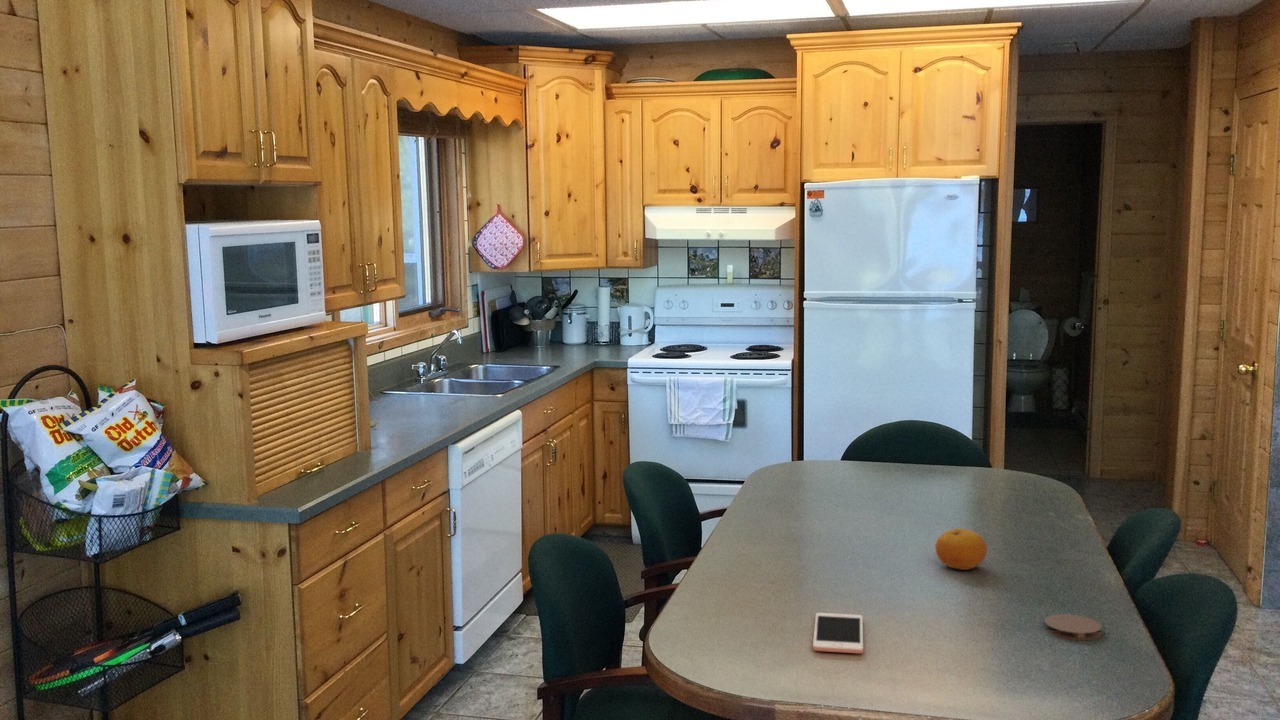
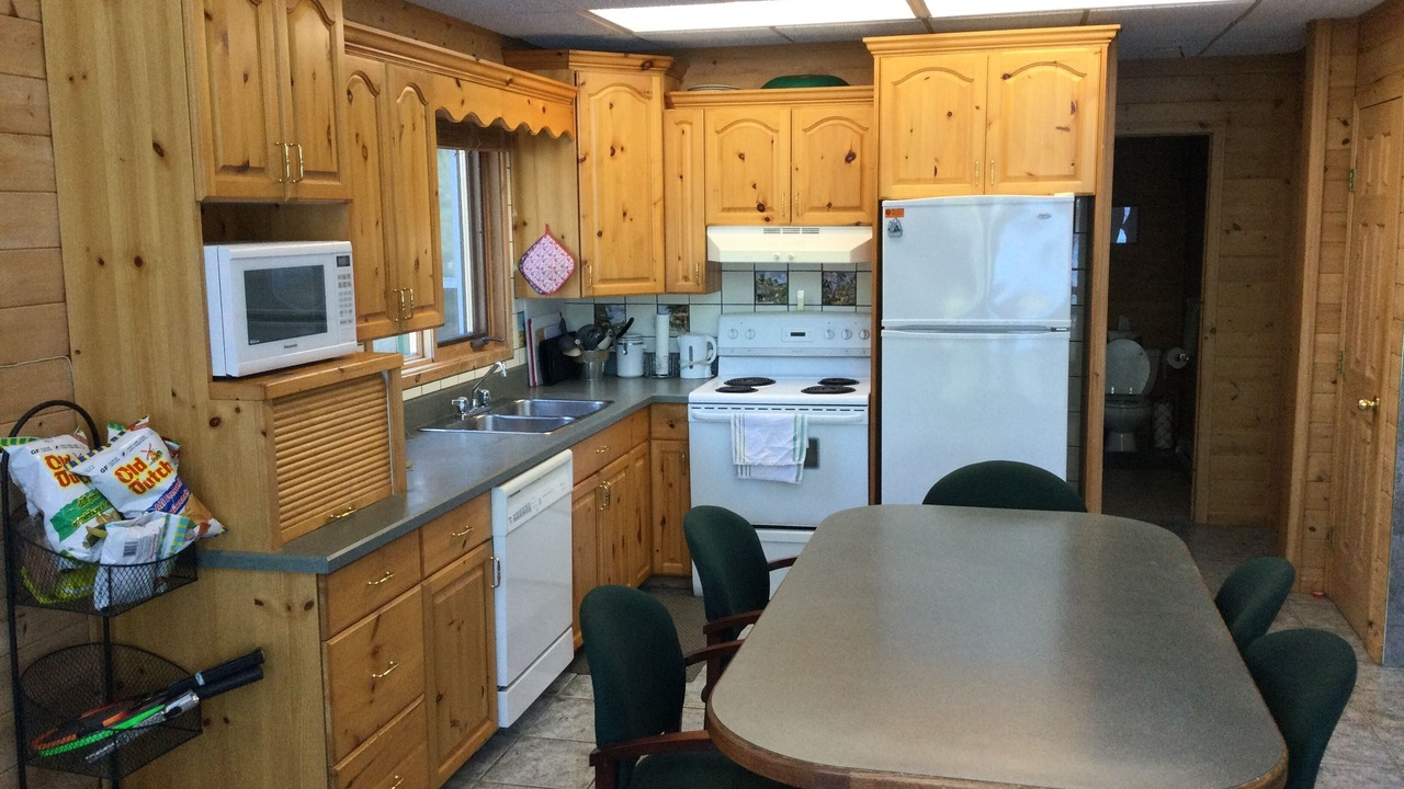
- fruit (960, 548)
- coaster (1072, 626)
- cell phone (838, 632)
